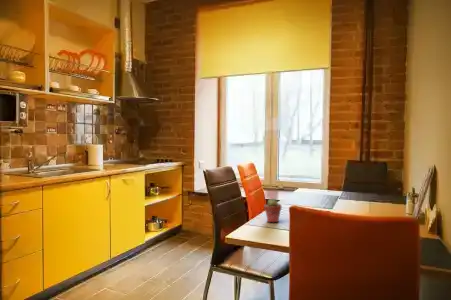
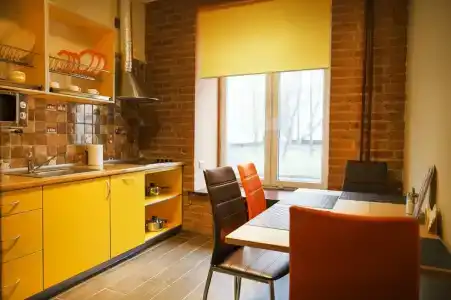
- potted succulent (272, 209)
